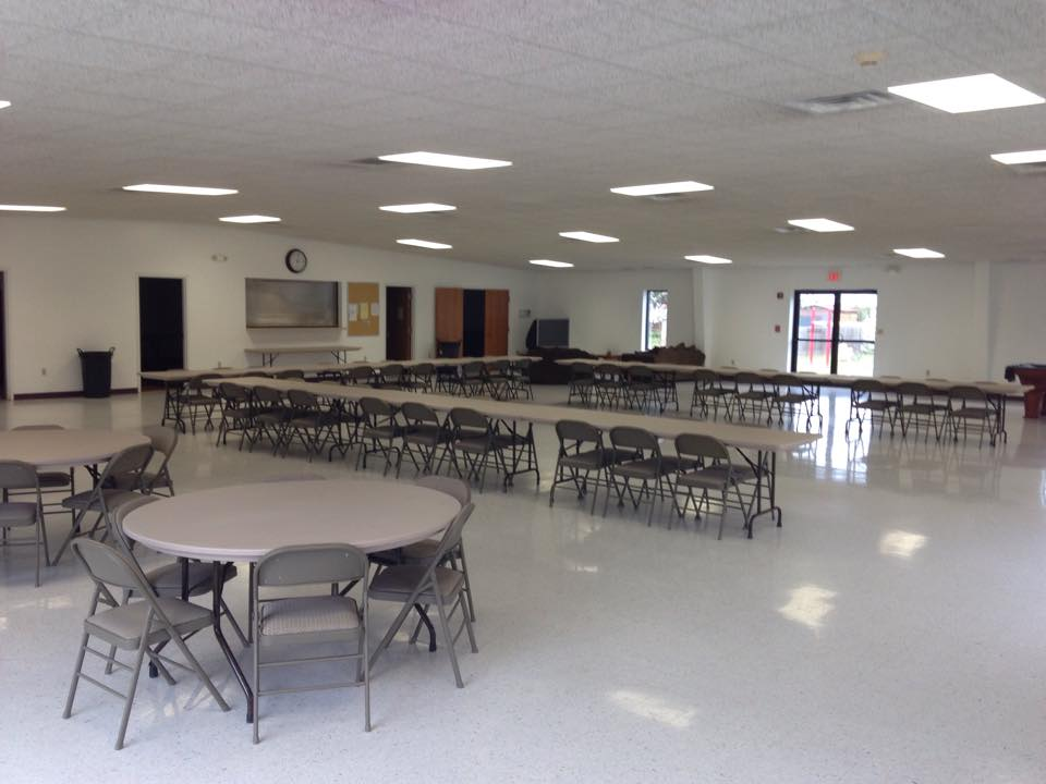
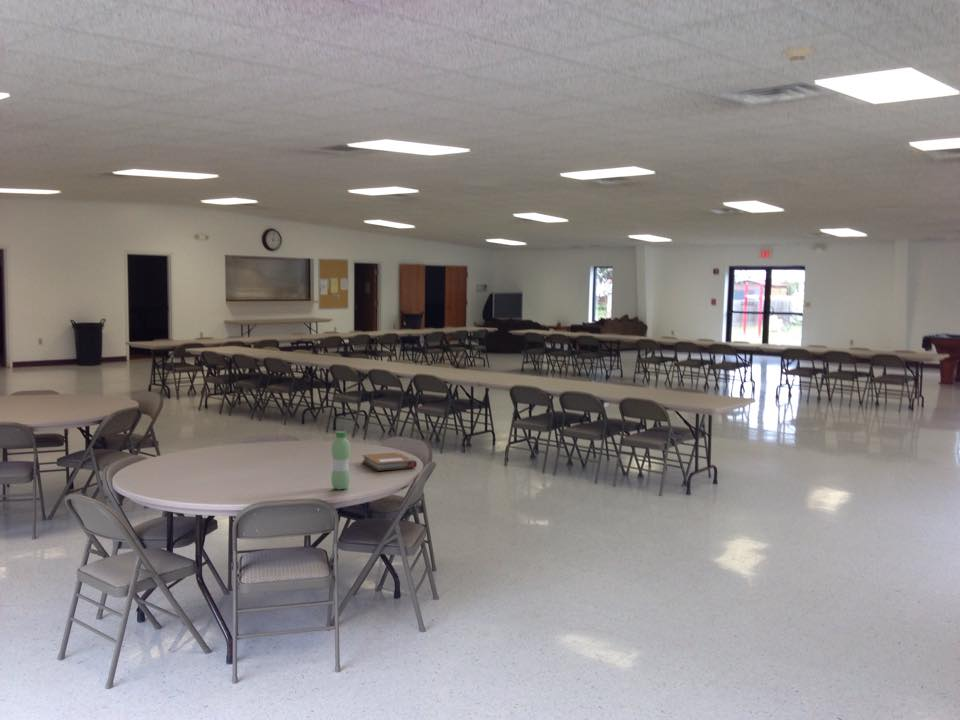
+ water bottle (340, 460)
+ notebook (389, 461)
